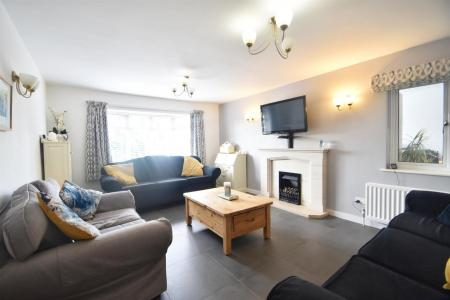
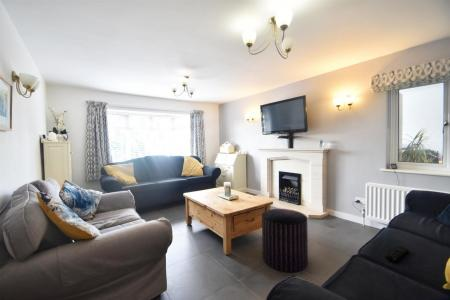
+ remote control (397, 253)
+ pouf (284, 237)
